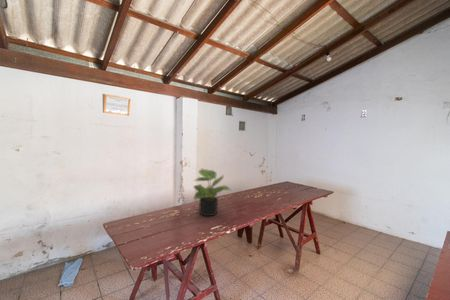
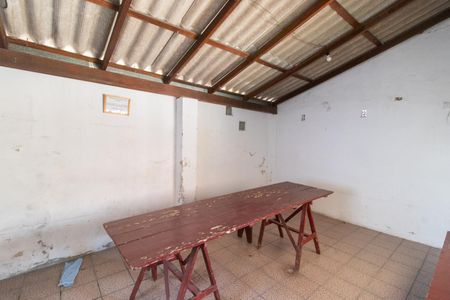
- potted plant (210, 191)
